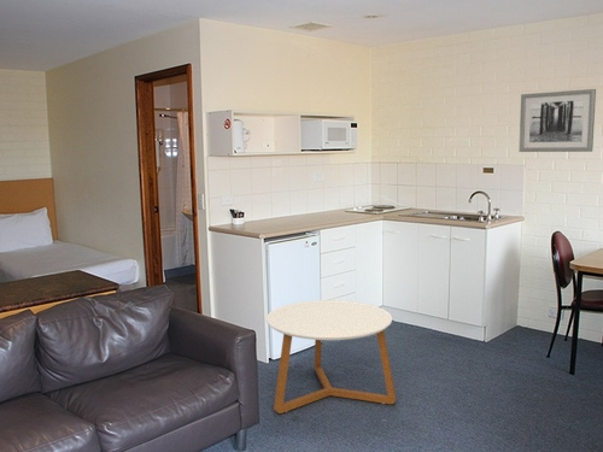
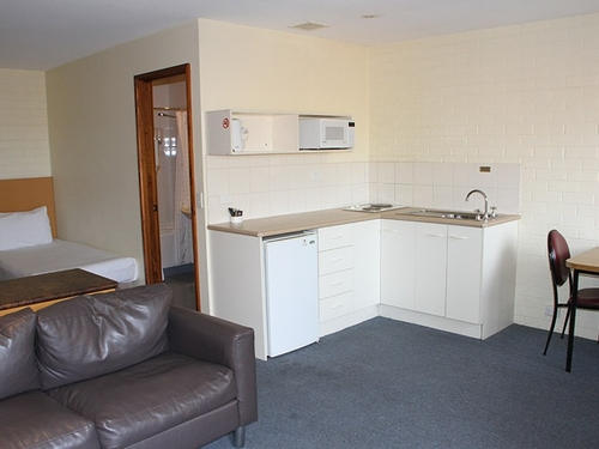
- wall art (555, 122)
- coffee table (320, 356)
